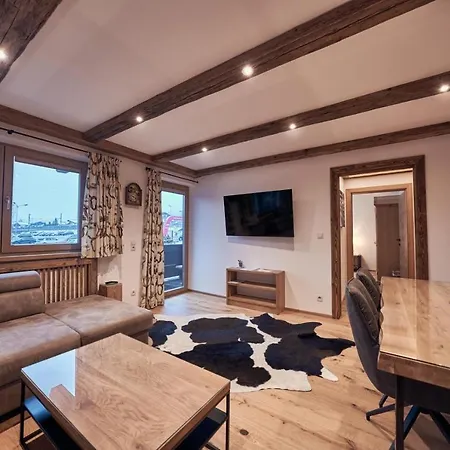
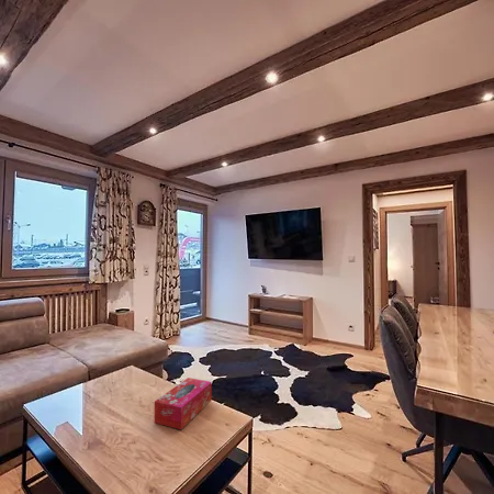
+ tissue box (184, 401)
